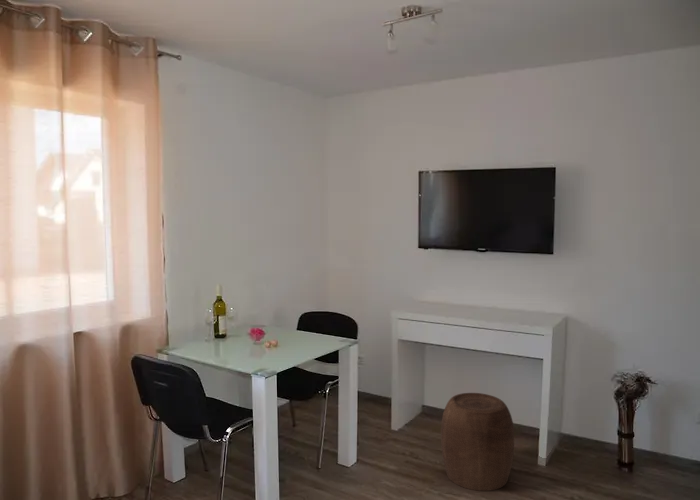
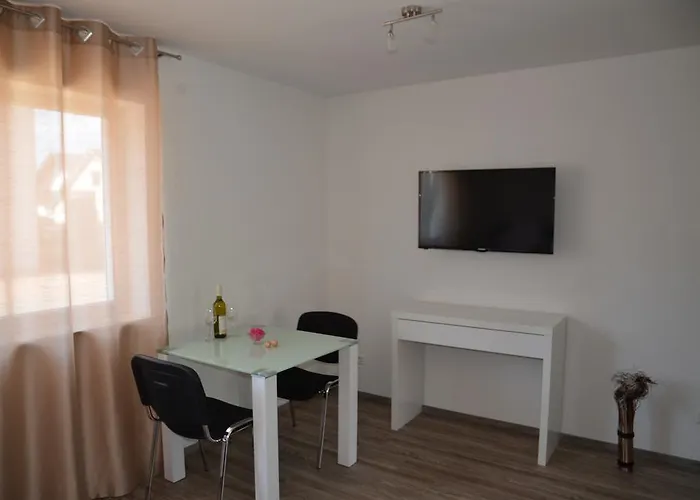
- stool (477, 438)
